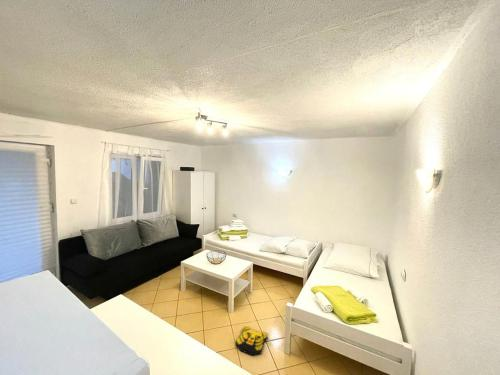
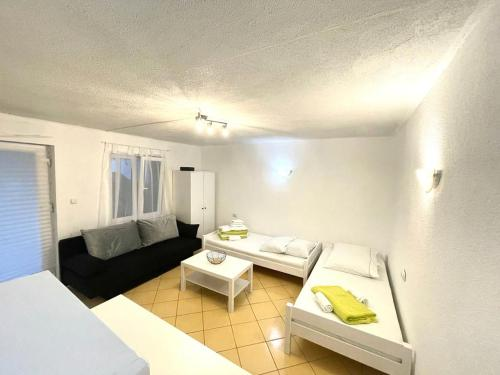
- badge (251, 340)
